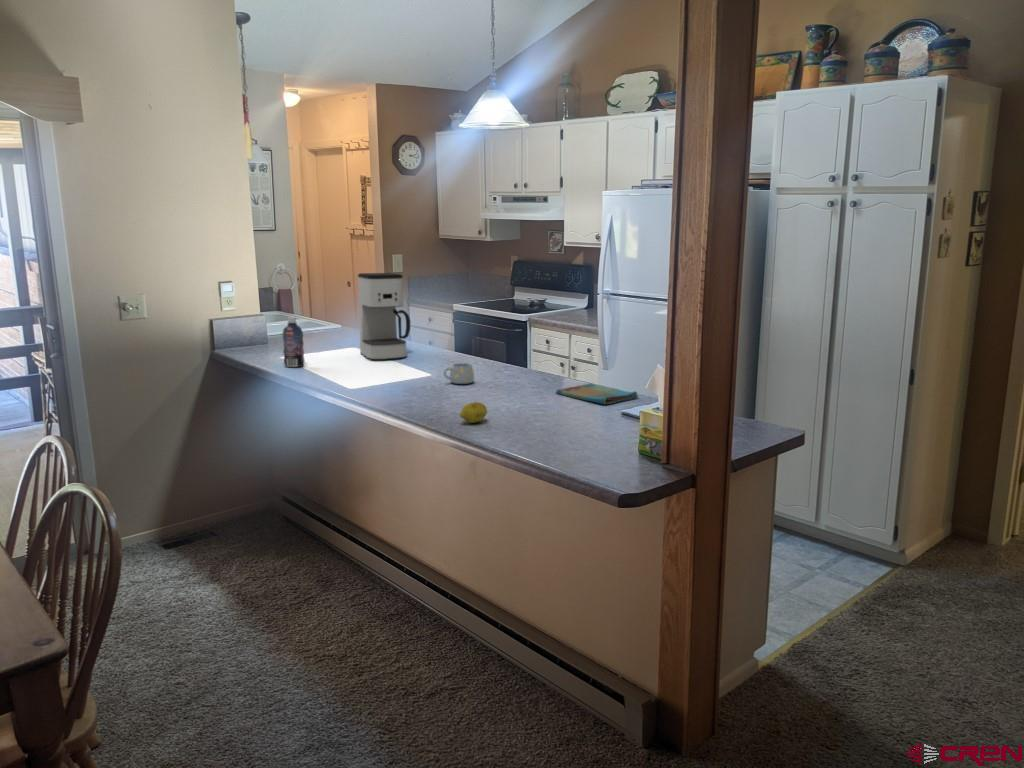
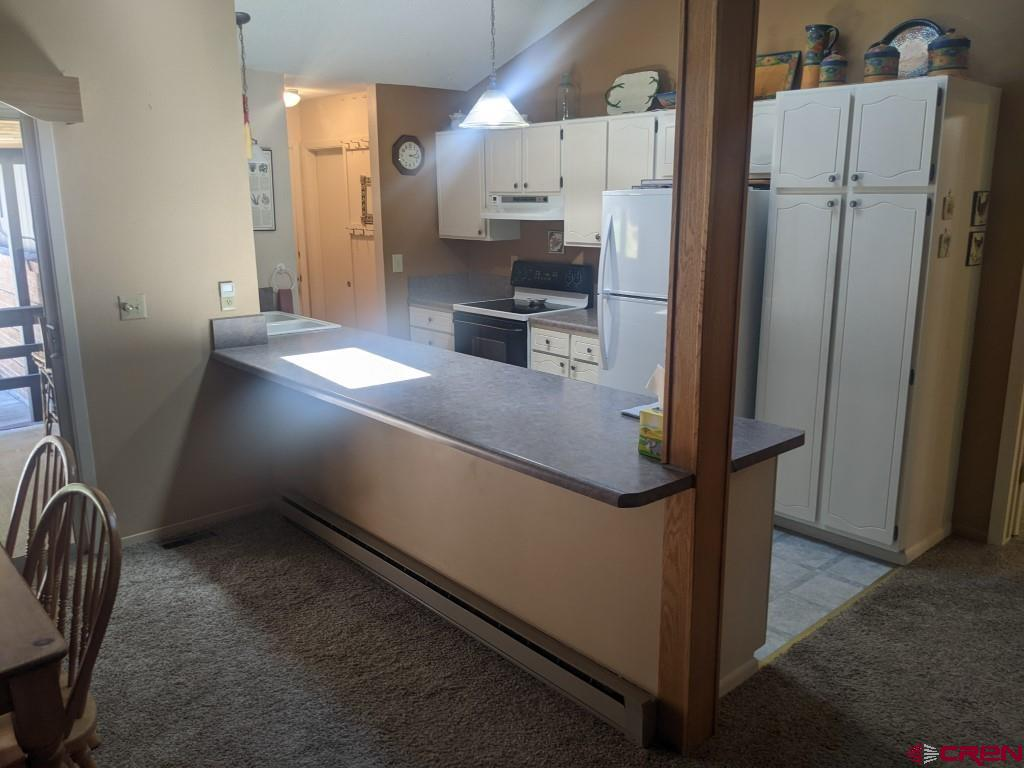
- bottle (293, 341)
- dish towel (596, 392)
- coffee maker (386, 315)
- mug (458, 374)
- fruit (473, 412)
